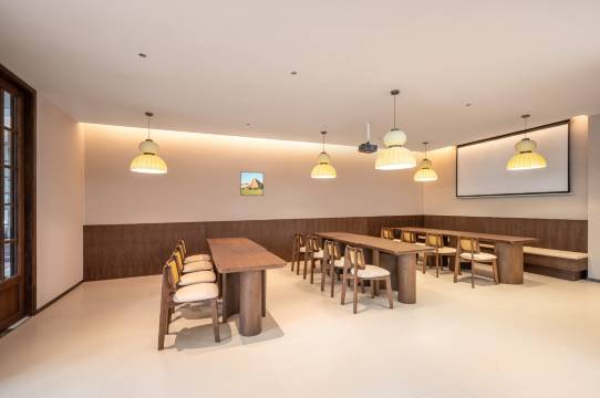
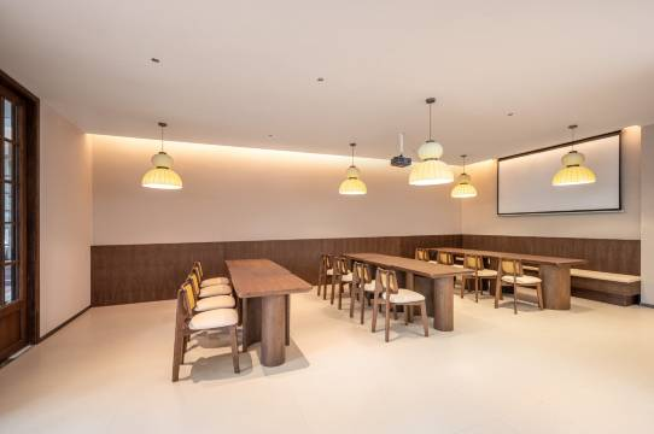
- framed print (251, 184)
